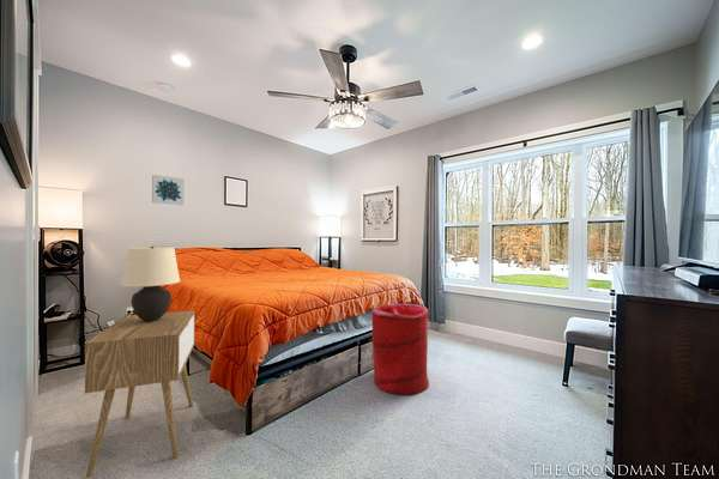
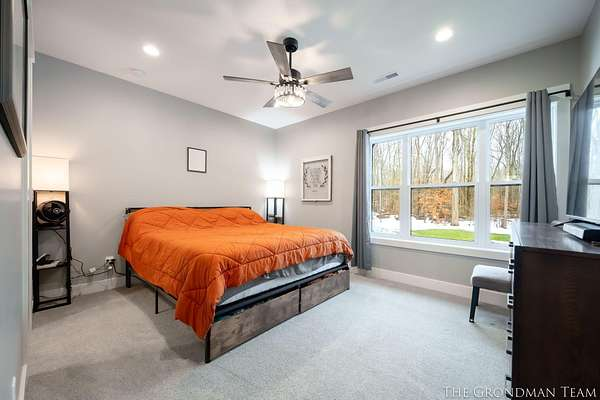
- table lamp (151, 283)
- laundry hamper (399, 344)
- nightstand (149, 378)
- wall art (168, 189)
